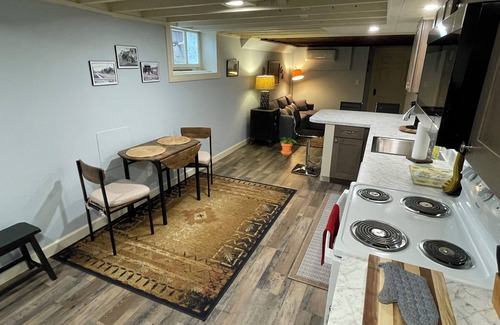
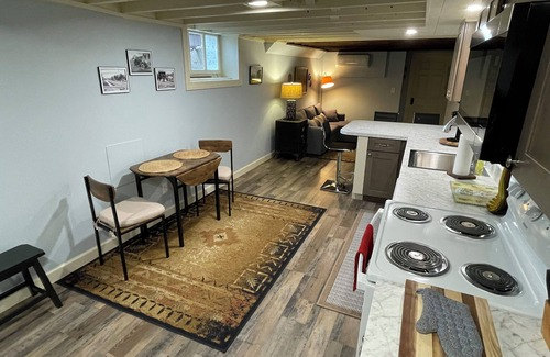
- potted plant (287, 146)
